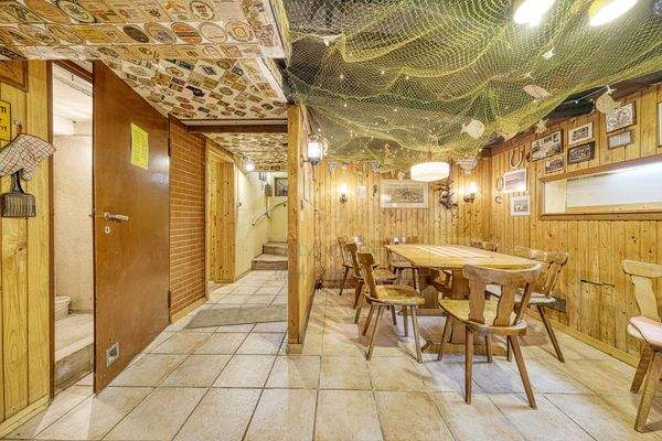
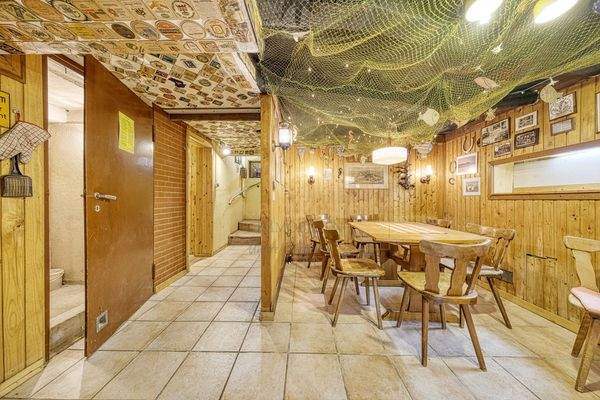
- rug (245, 314)
